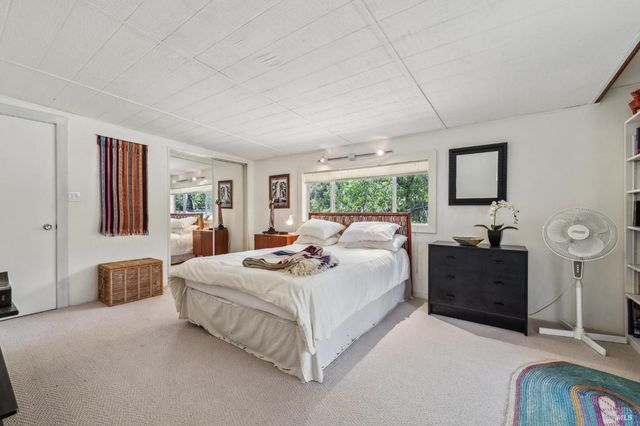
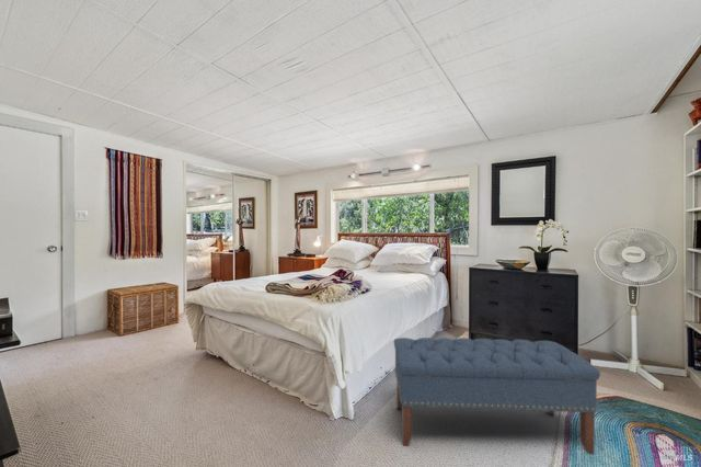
+ bench (483, 387)
